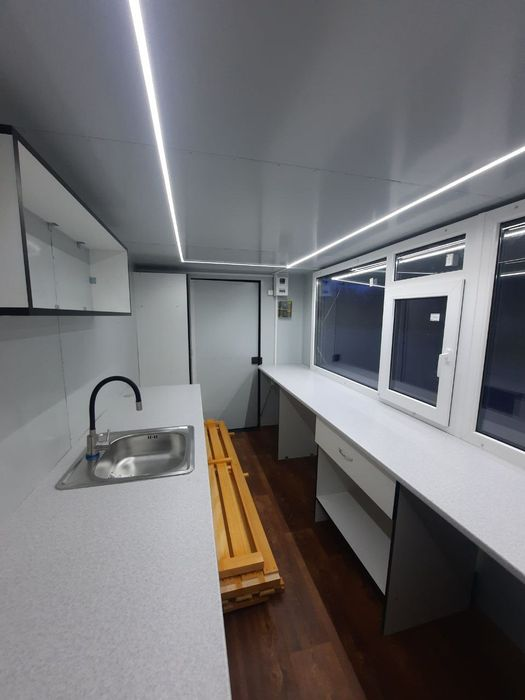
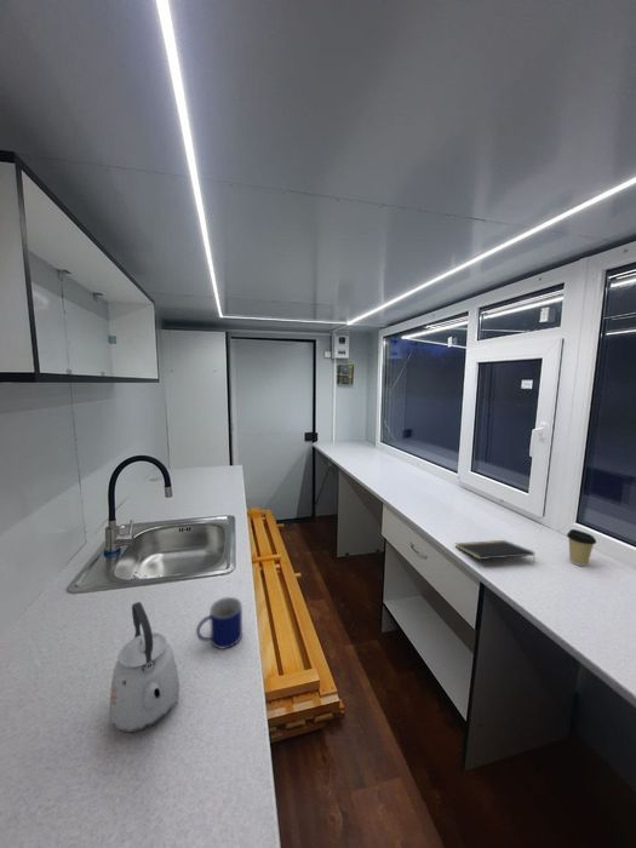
+ notepad (492, 549)
+ coffee cup (579, 548)
+ kettle (147, 667)
+ mug (219, 624)
